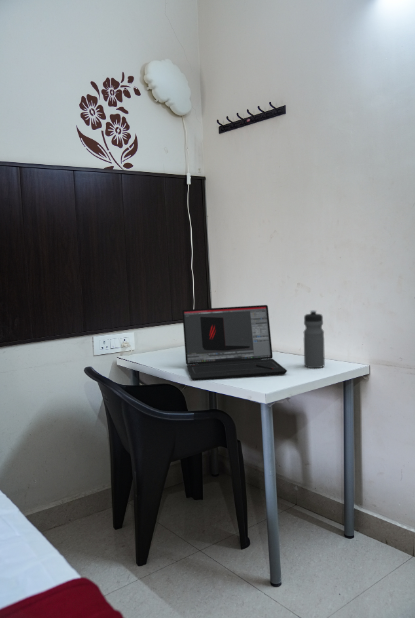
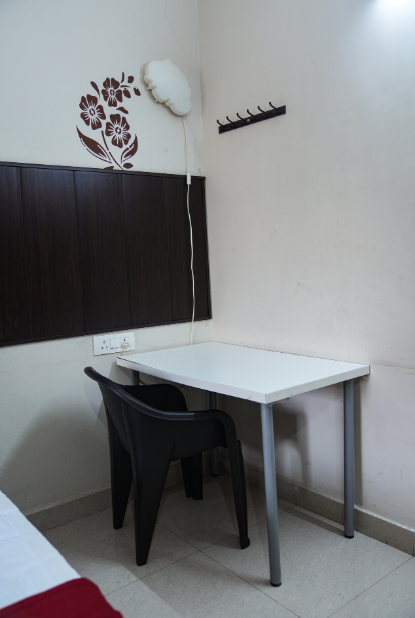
- water bottle (313, 338)
- laptop (232, 340)
